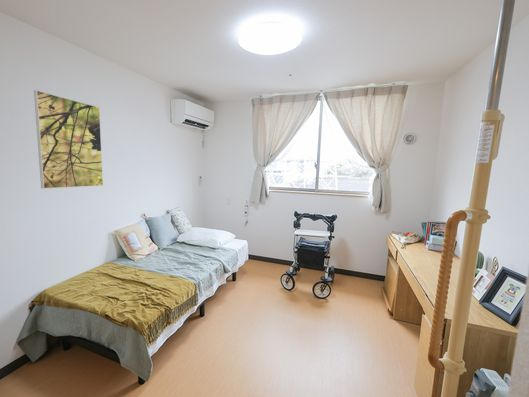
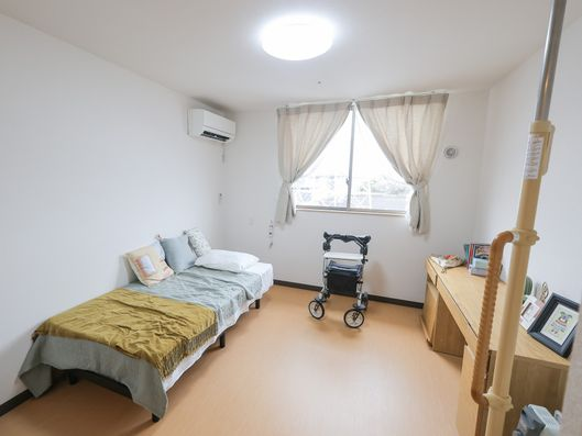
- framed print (72, 144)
